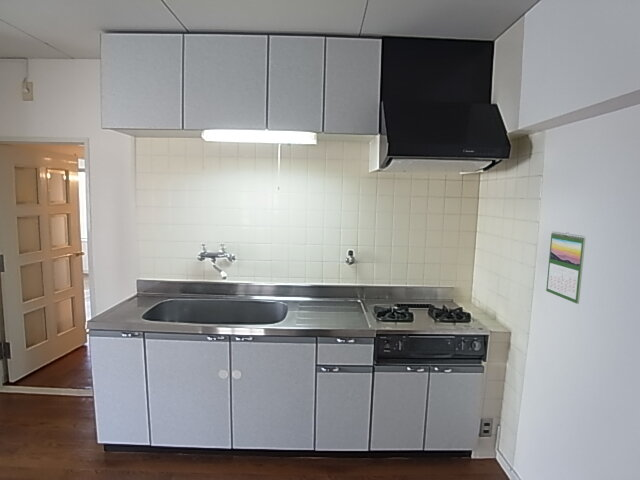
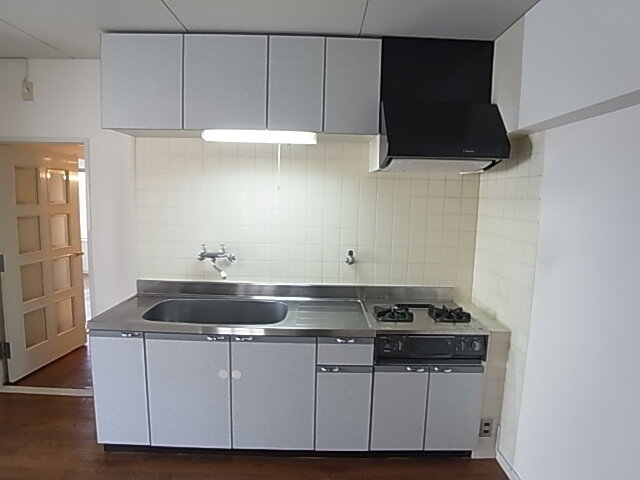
- calendar (564, 264)
